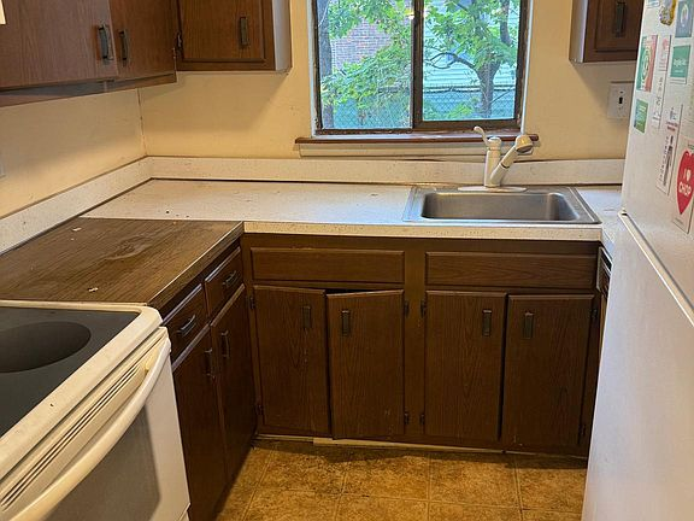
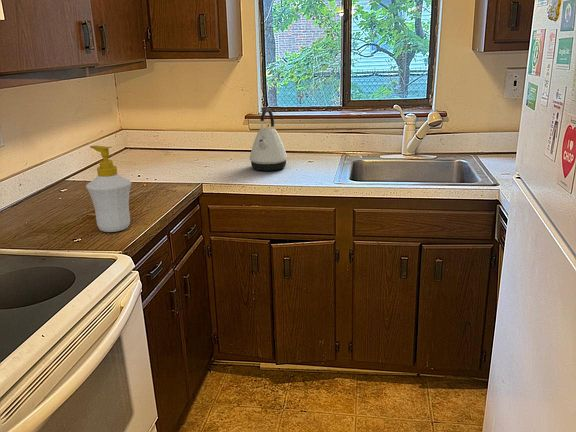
+ kettle (267, 138)
+ soap bottle (109, 188)
